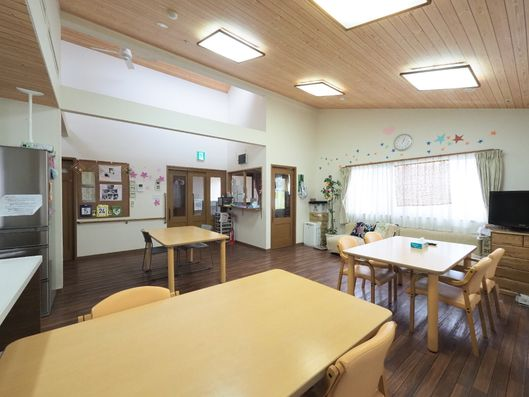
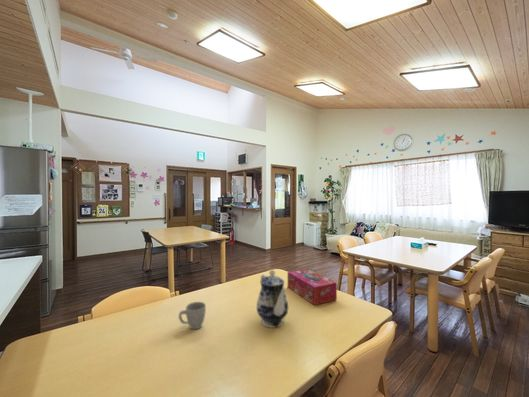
+ tissue box (310, 285)
+ mug (192, 316)
+ teapot (272, 296)
